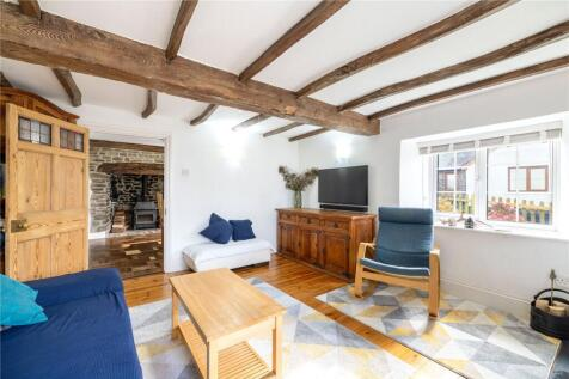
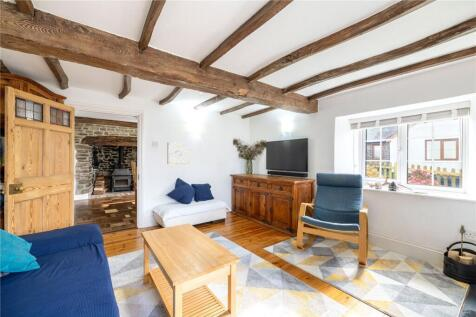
+ wall art (178, 153)
